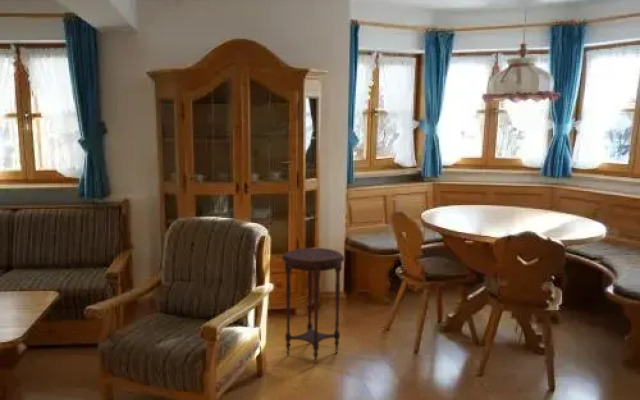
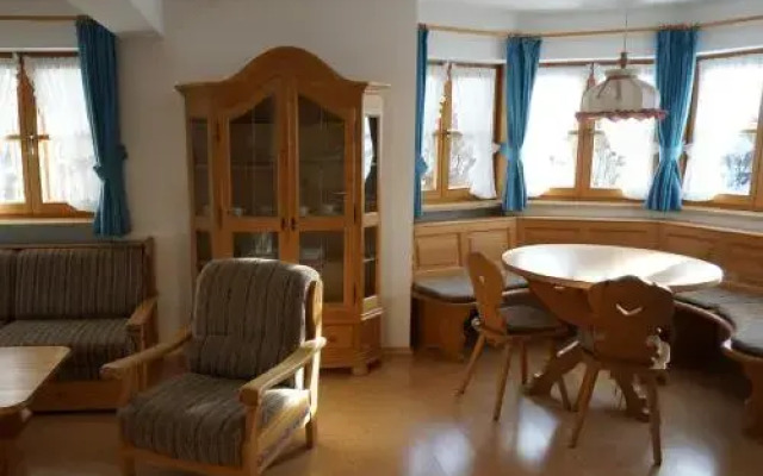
- side table (314, 304)
